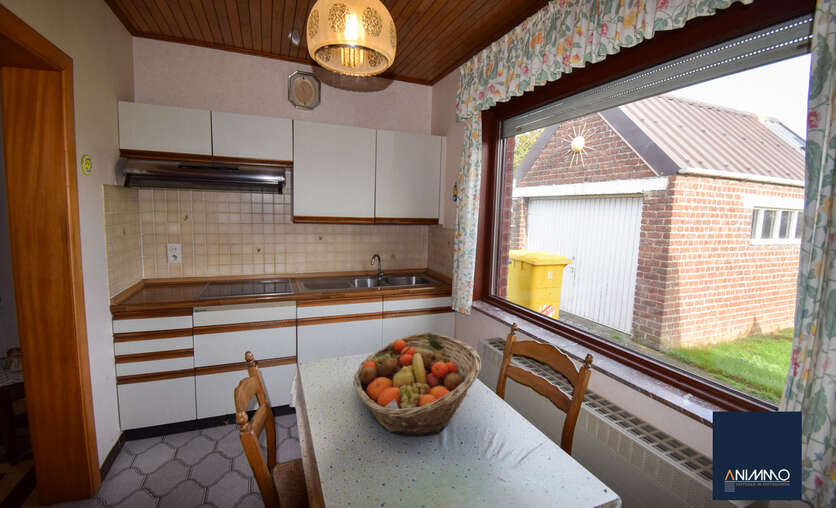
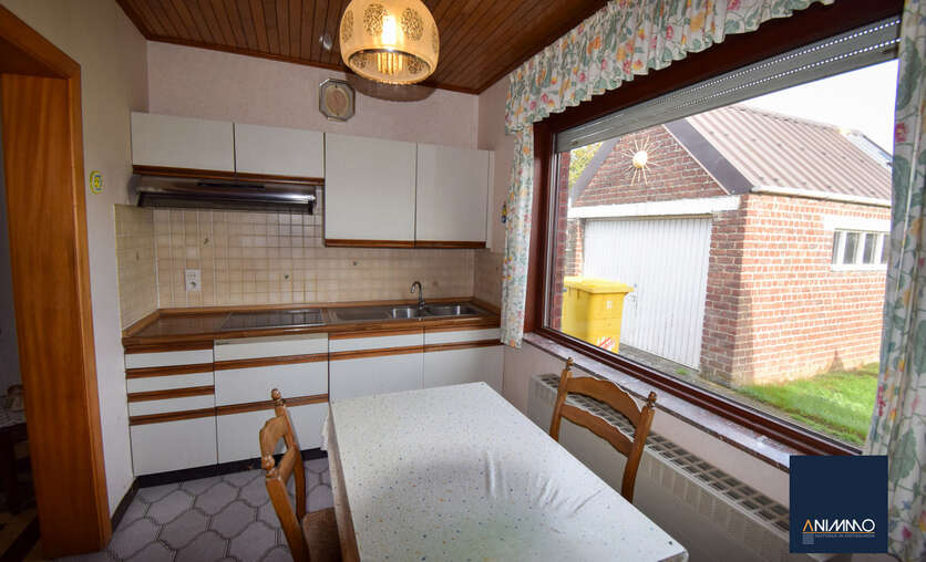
- fruit basket (415, 377)
